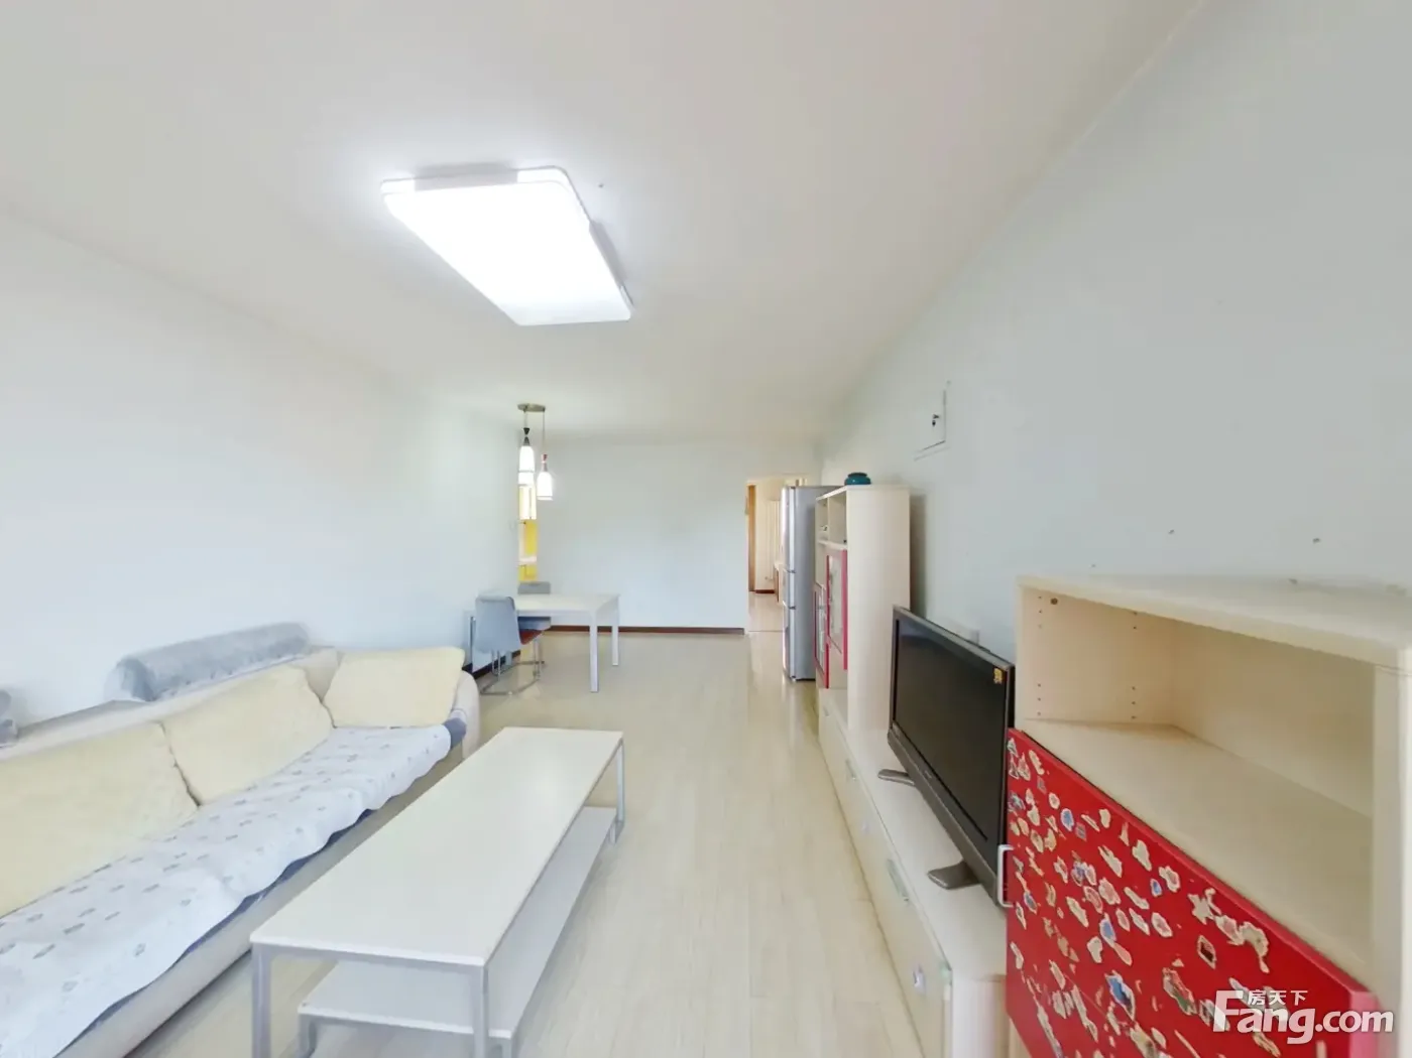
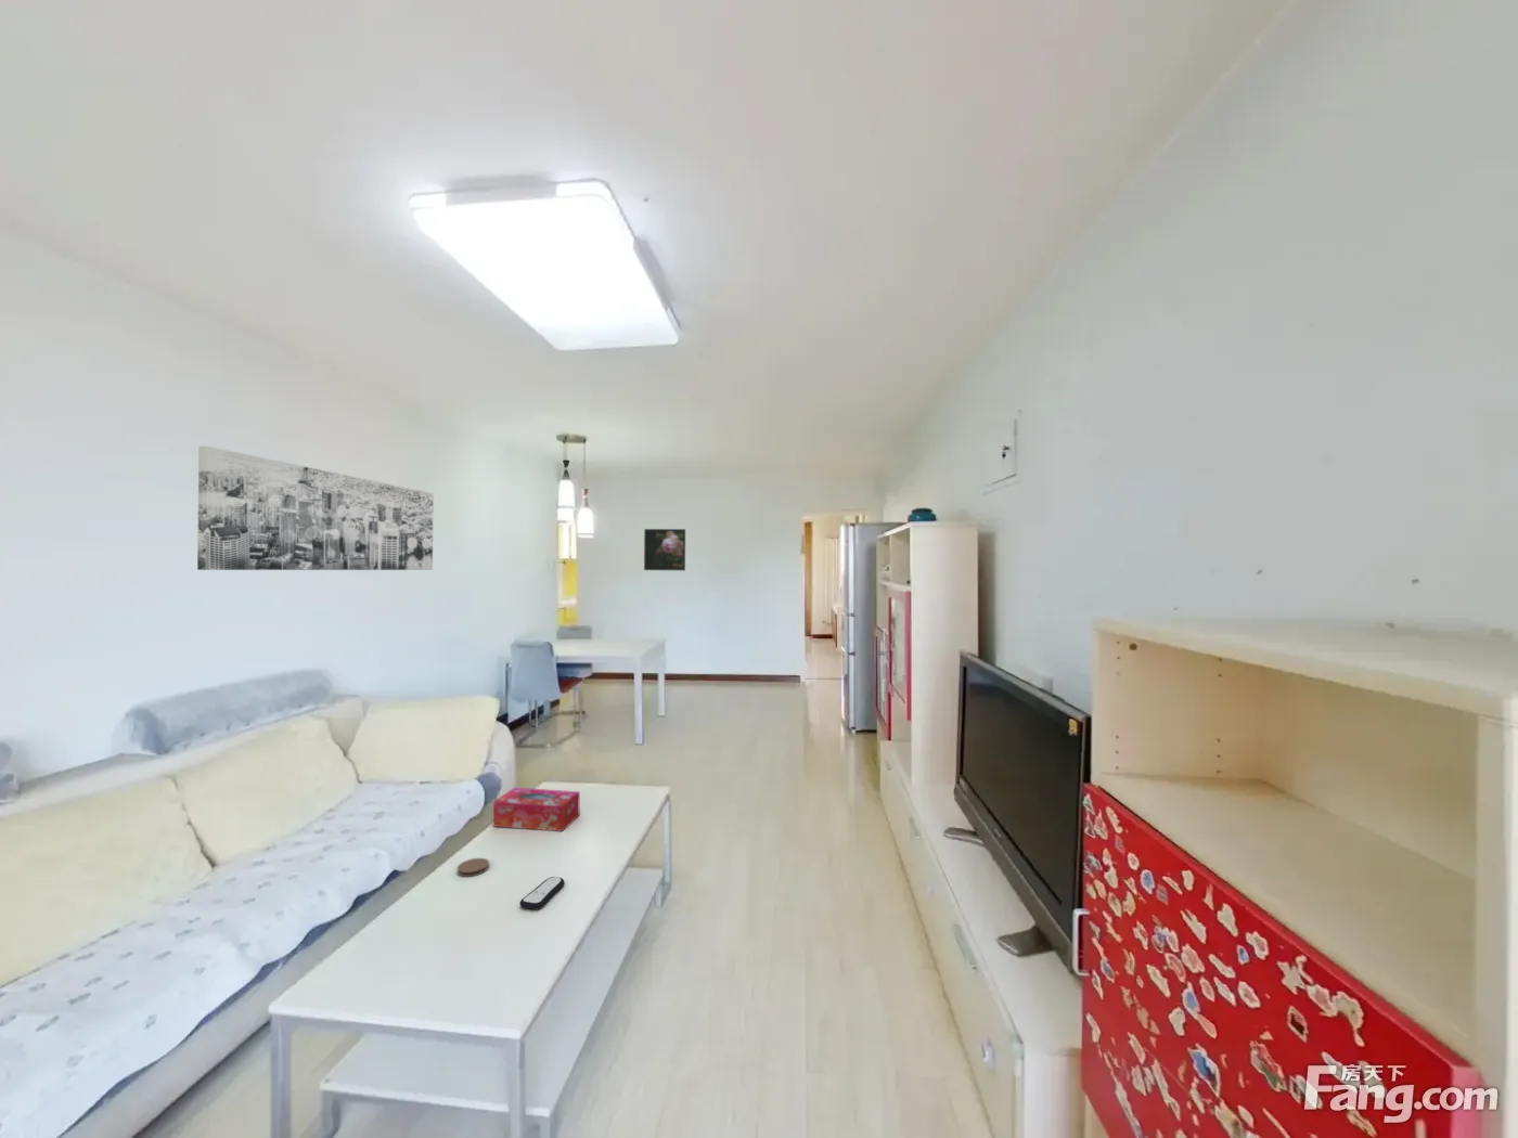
+ wall art (343, 522)
+ tissue box (537, 808)
+ coaster (473, 867)
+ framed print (665, 550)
+ remote control (543, 892)
